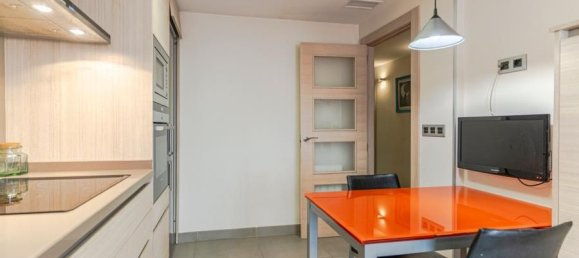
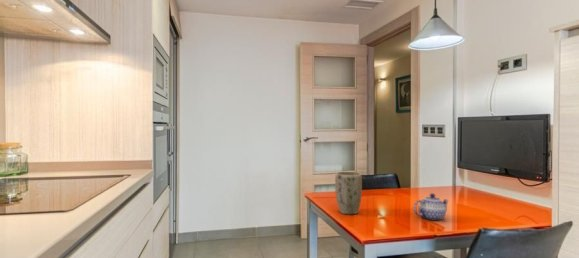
+ teapot (431, 205)
+ plant pot (348, 192)
